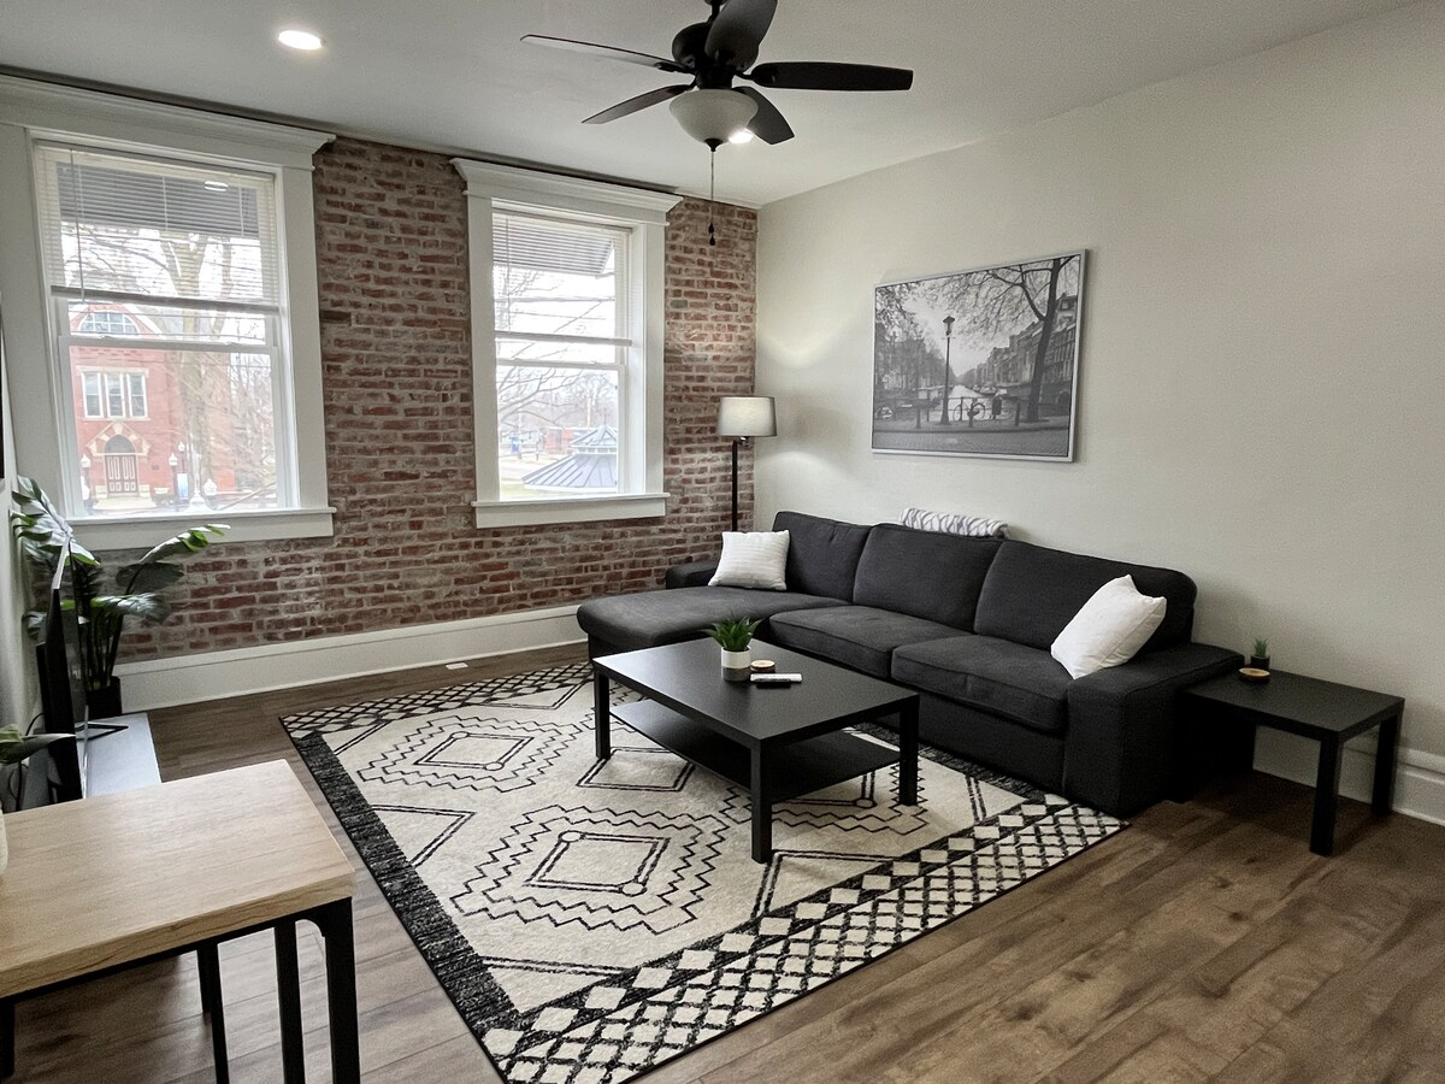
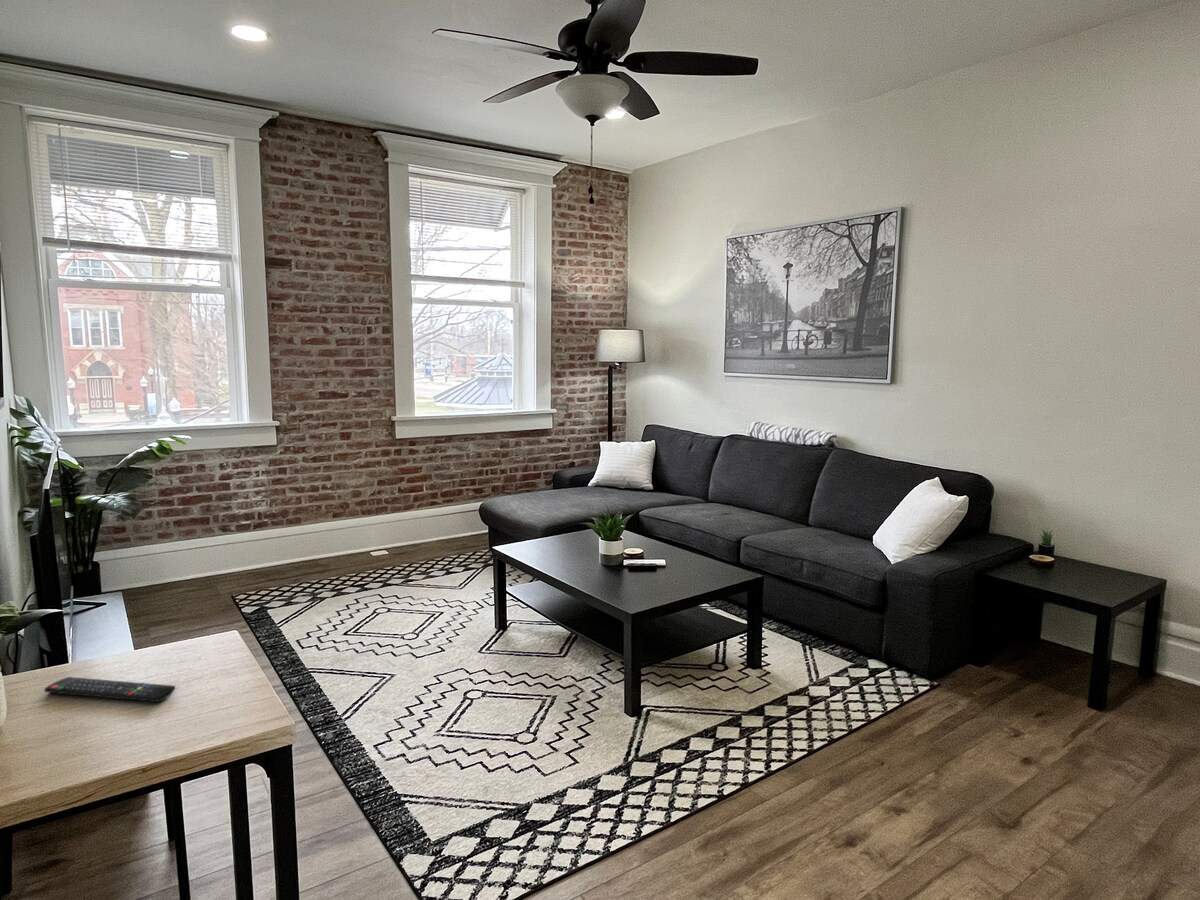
+ remote control (109, 690)
